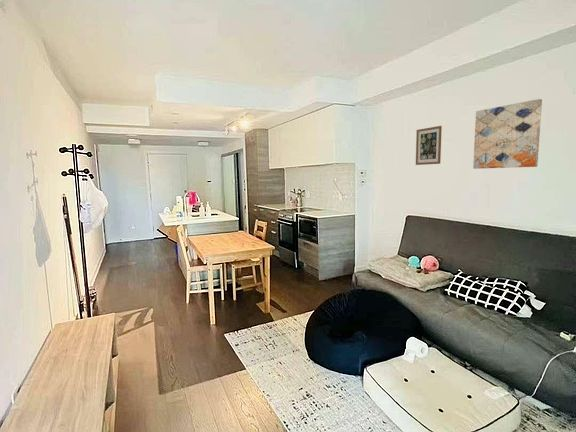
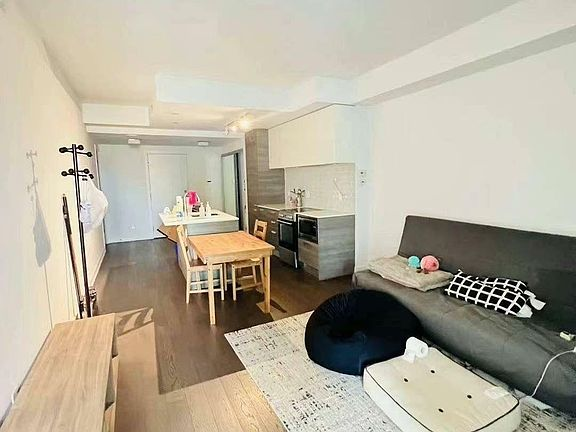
- wall art (428, 146)
- wall art (504, 137)
